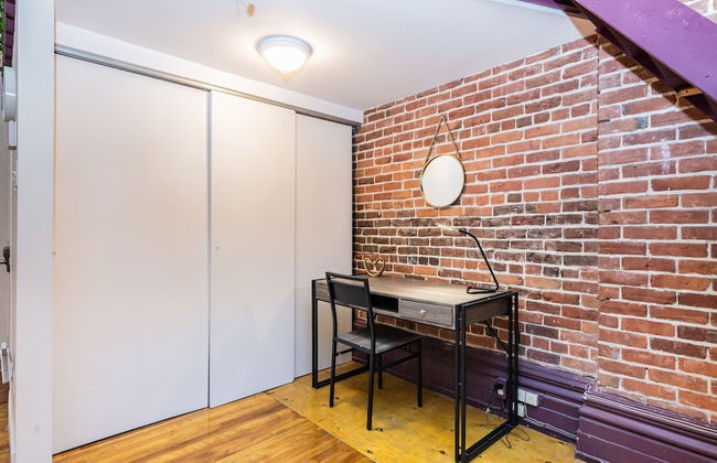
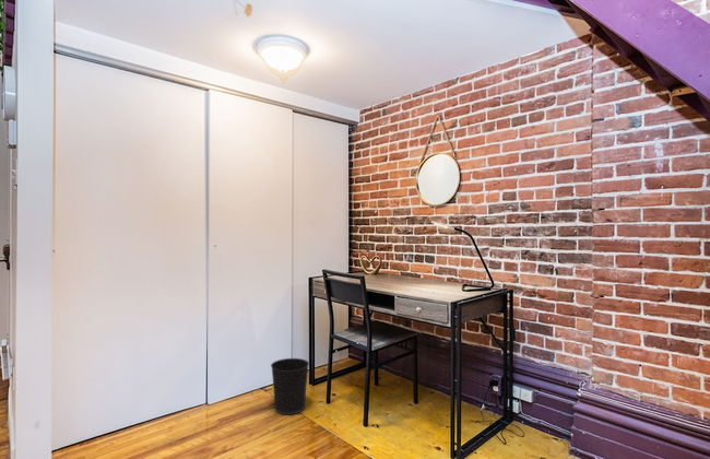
+ wastebasket (289, 386)
